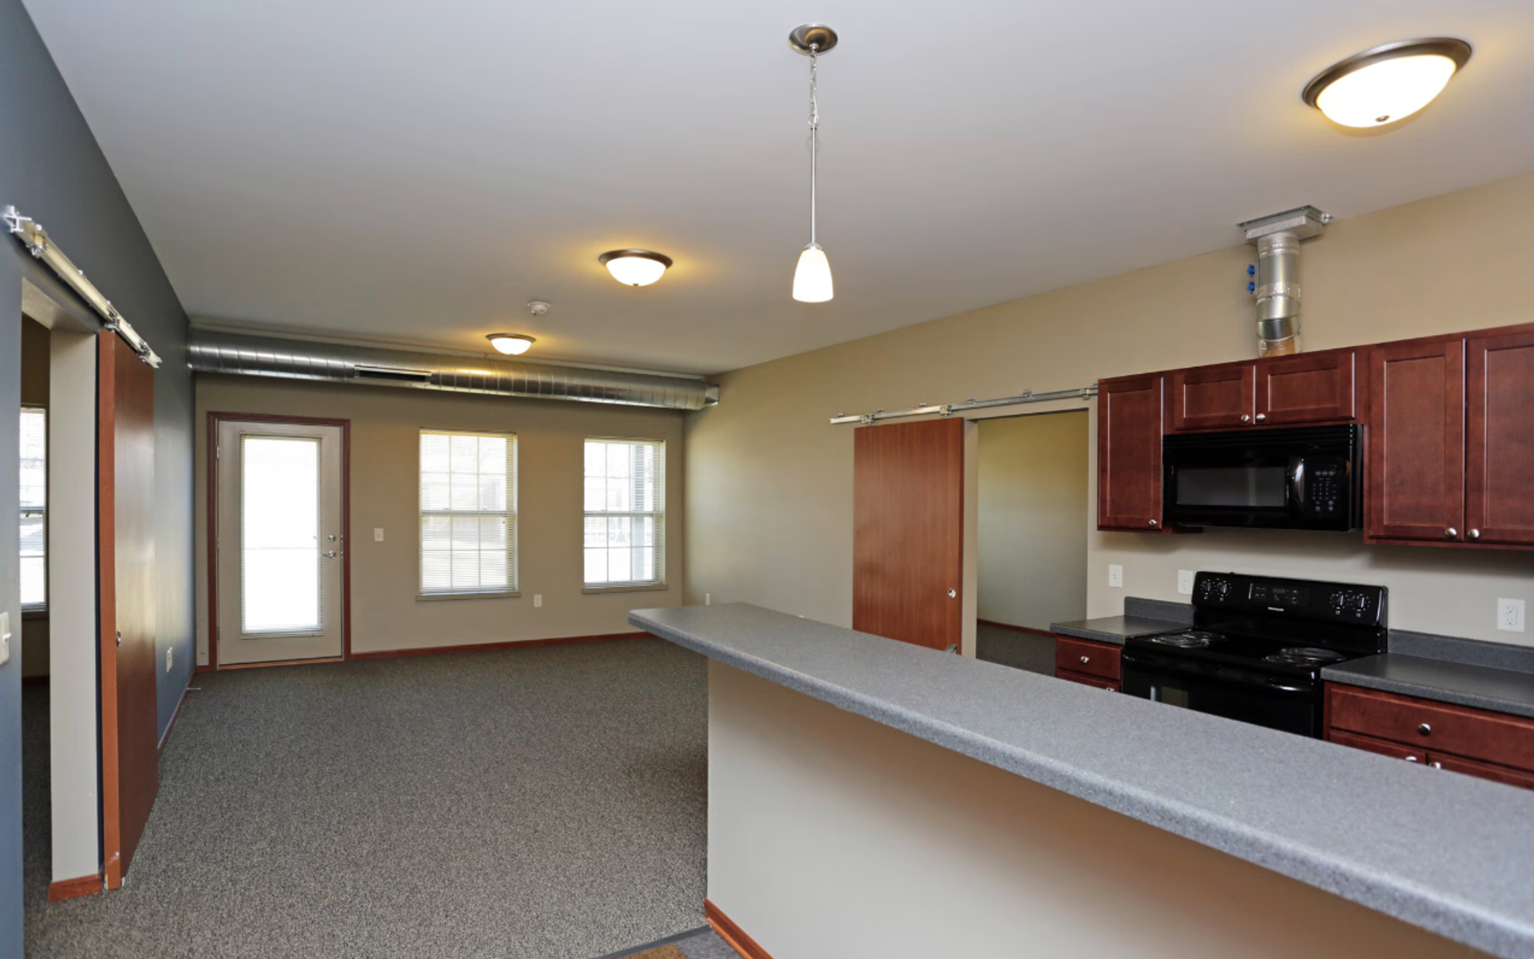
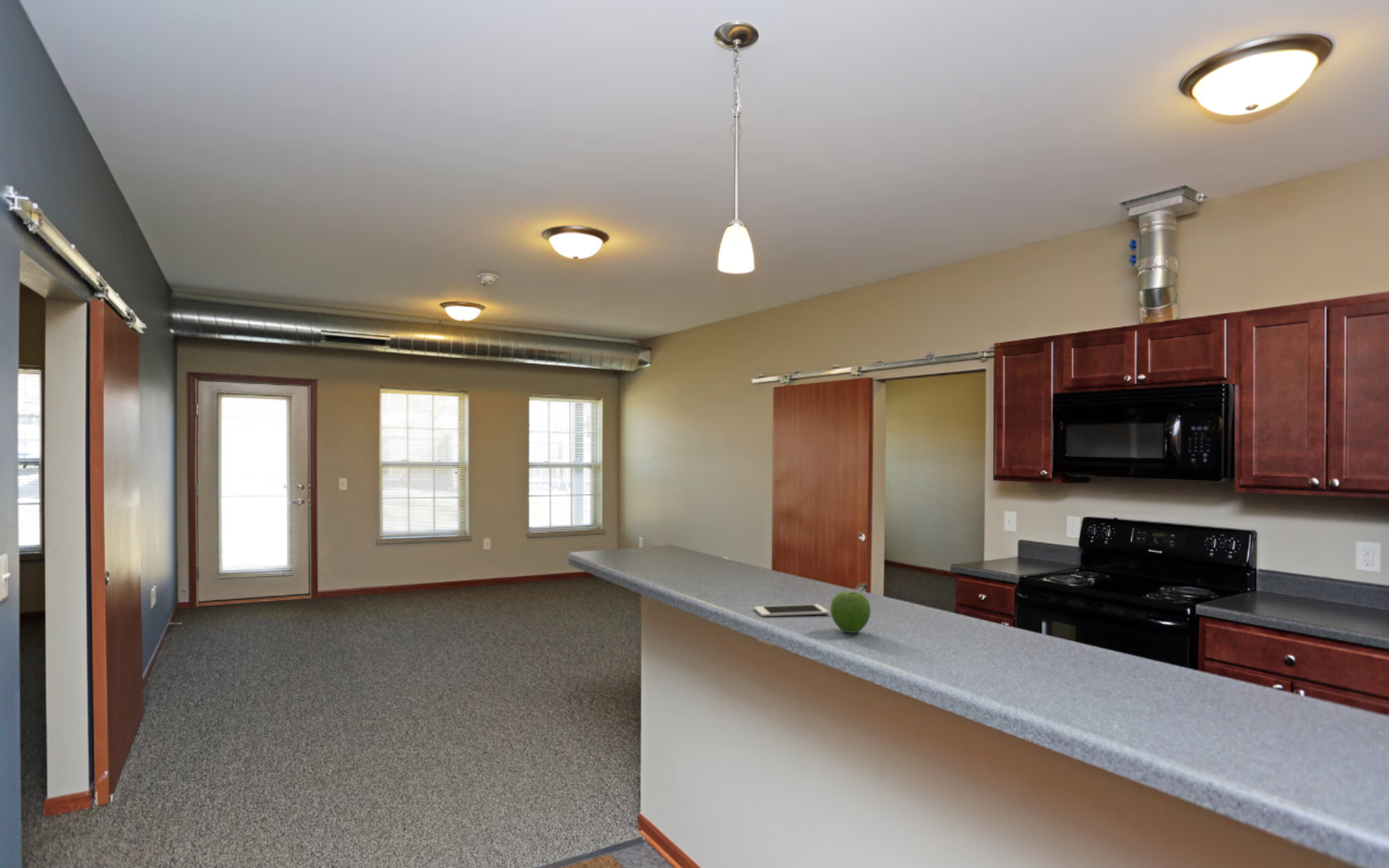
+ fruit (850, 612)
+ cell phone (791, 610)
